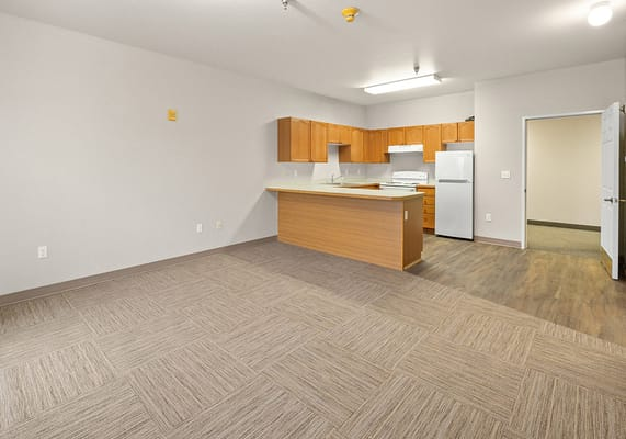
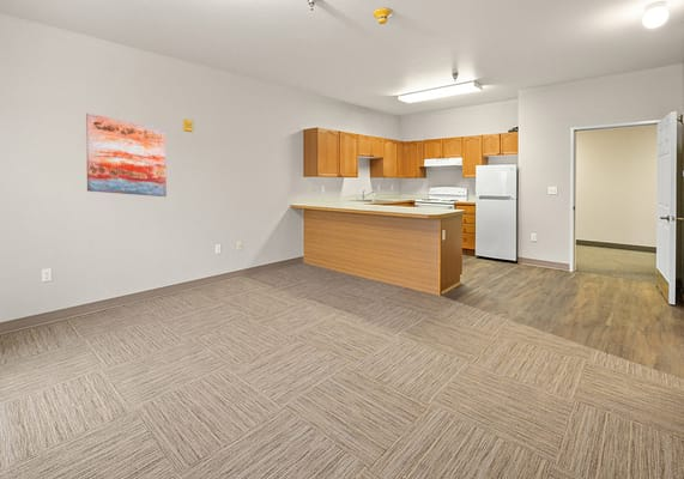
+ wall art (128, 157)
